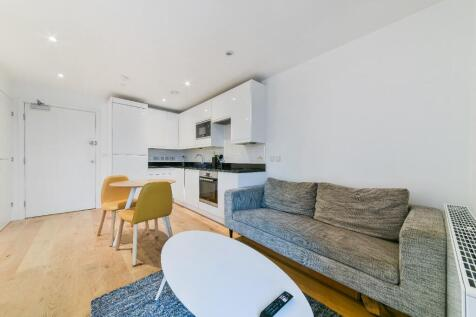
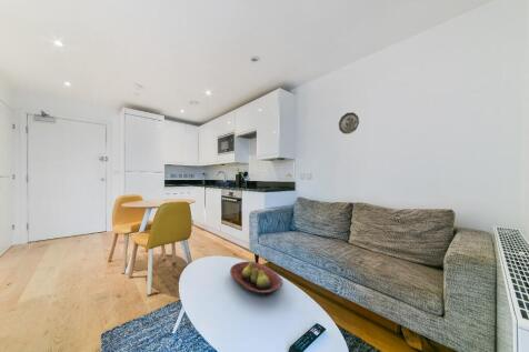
+ decorative plate (348, 123)
+ fruit bowl (254, 275)
